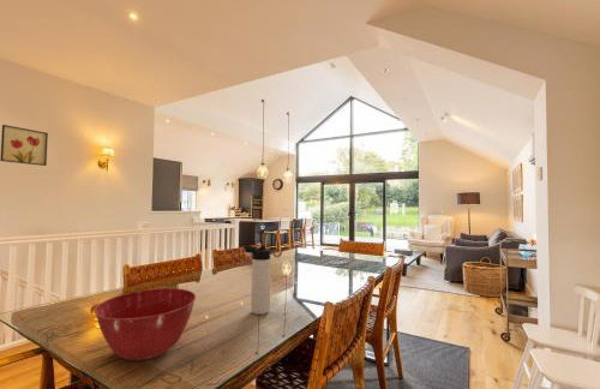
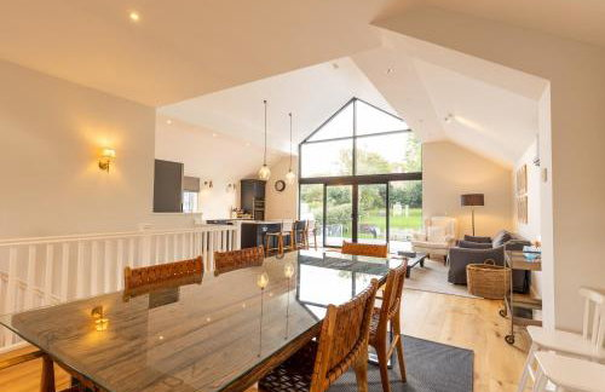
- thermos bottle (256, 277)
- wall art (24, 145)
- mixing bowl (148, 324)
